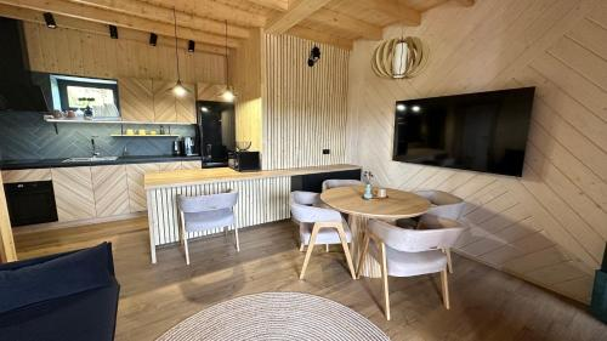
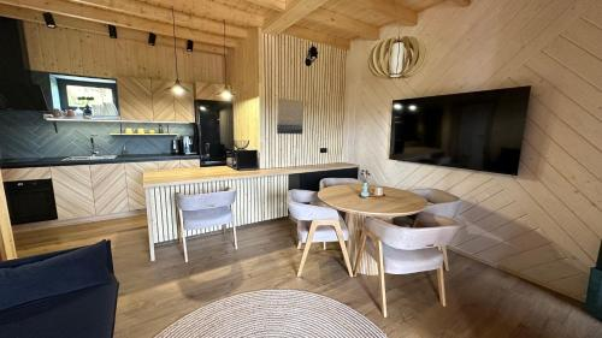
+ wall art (290, 117)
